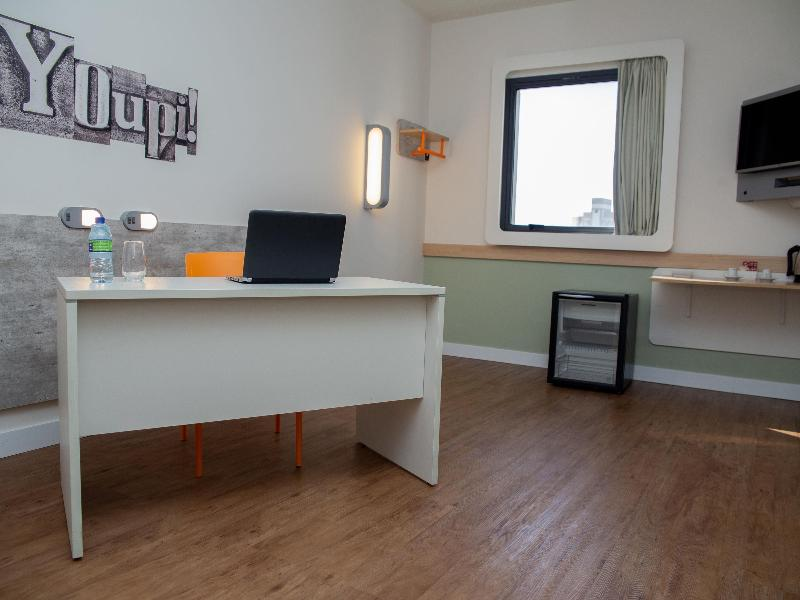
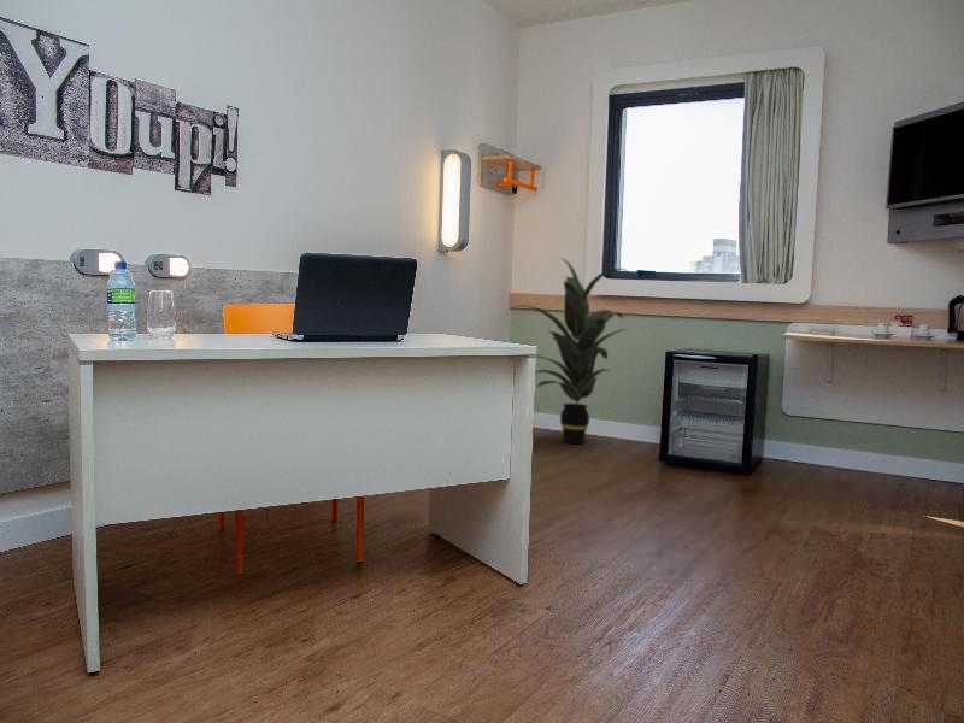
+ indoor plant (574, 349)
